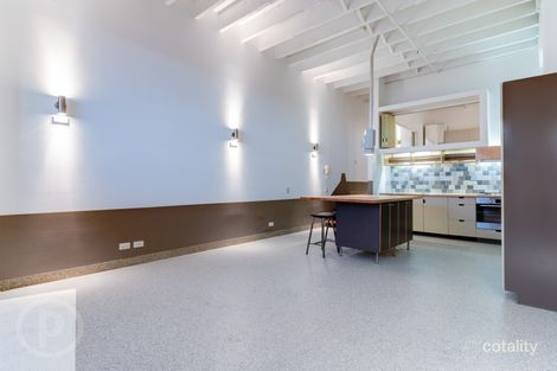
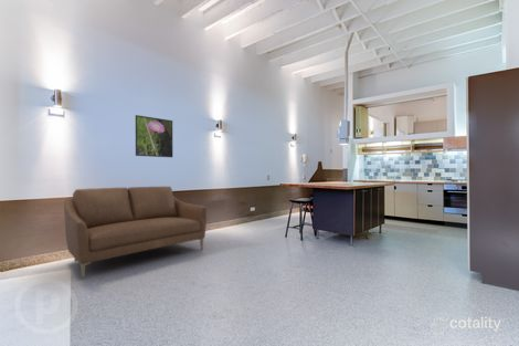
+ sofa (137, 221)
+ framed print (155, 137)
